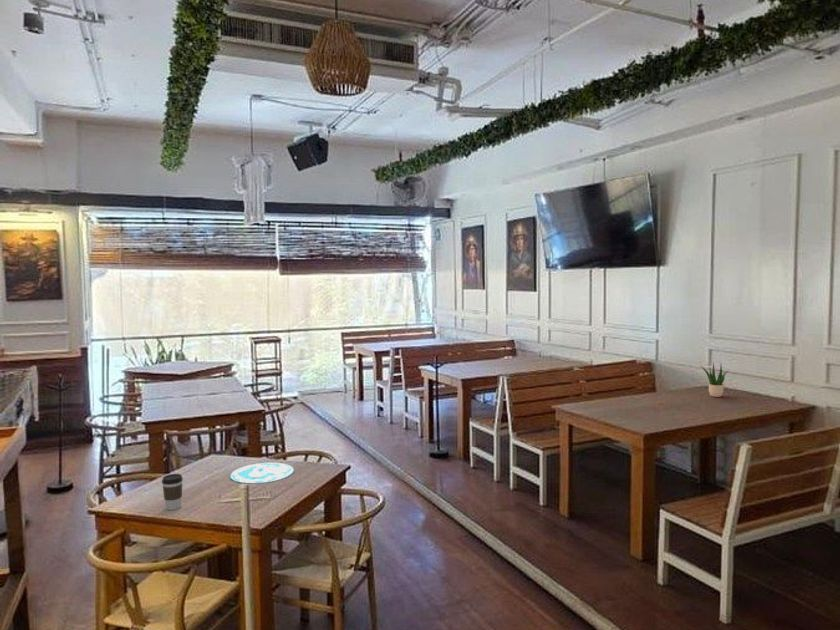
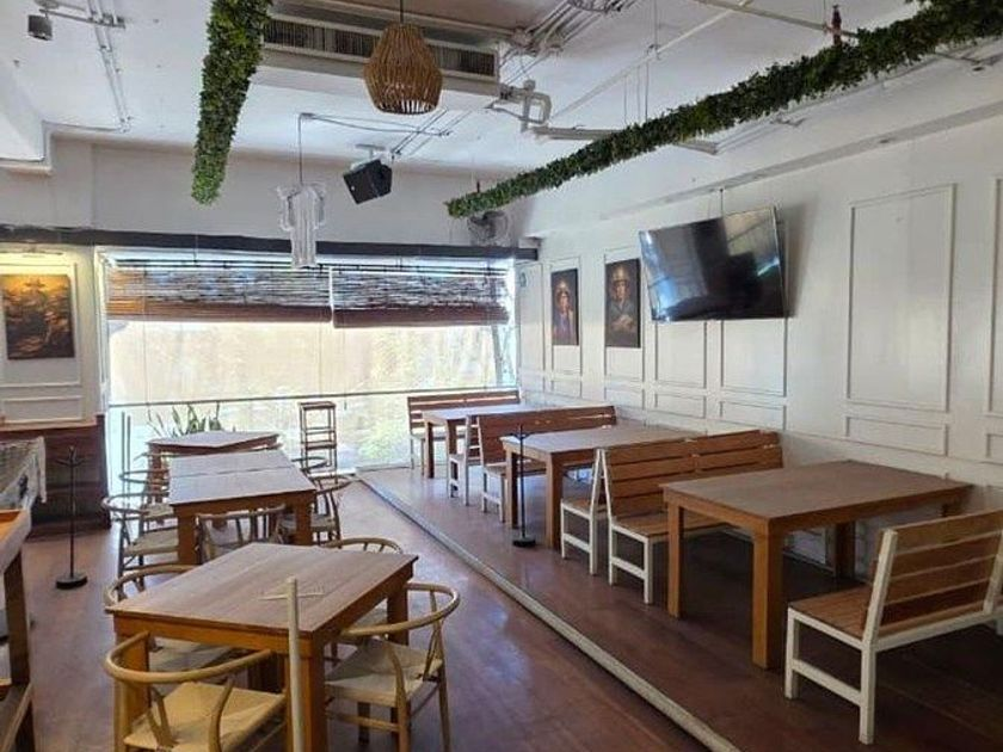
- plate (262, 469)
- potted plant (715, 378)
- coffee cup (172, 492)
